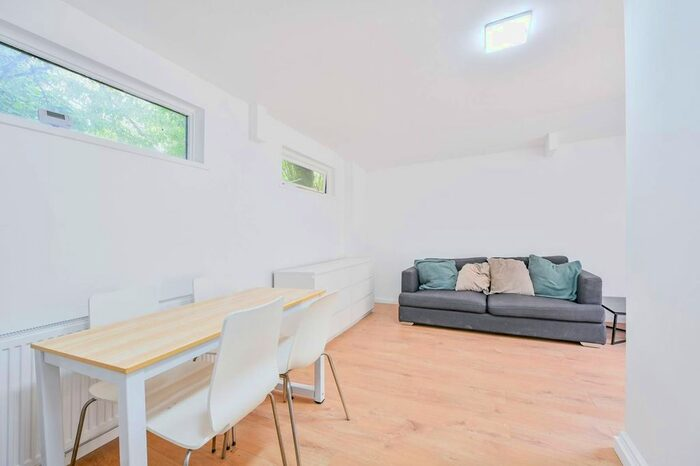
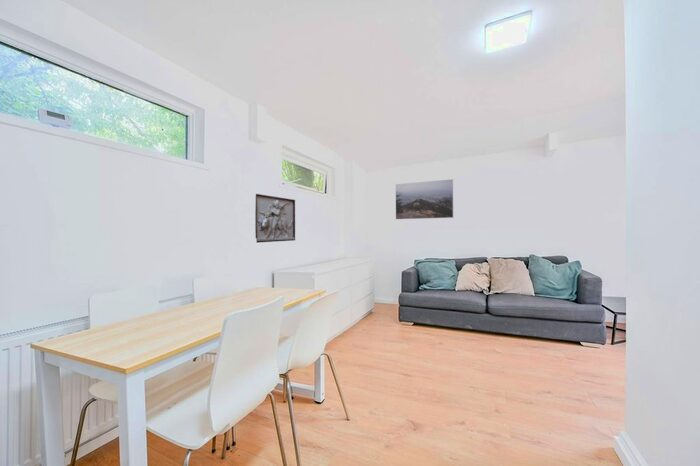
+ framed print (423, 200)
+ wall relief (277, 219)
